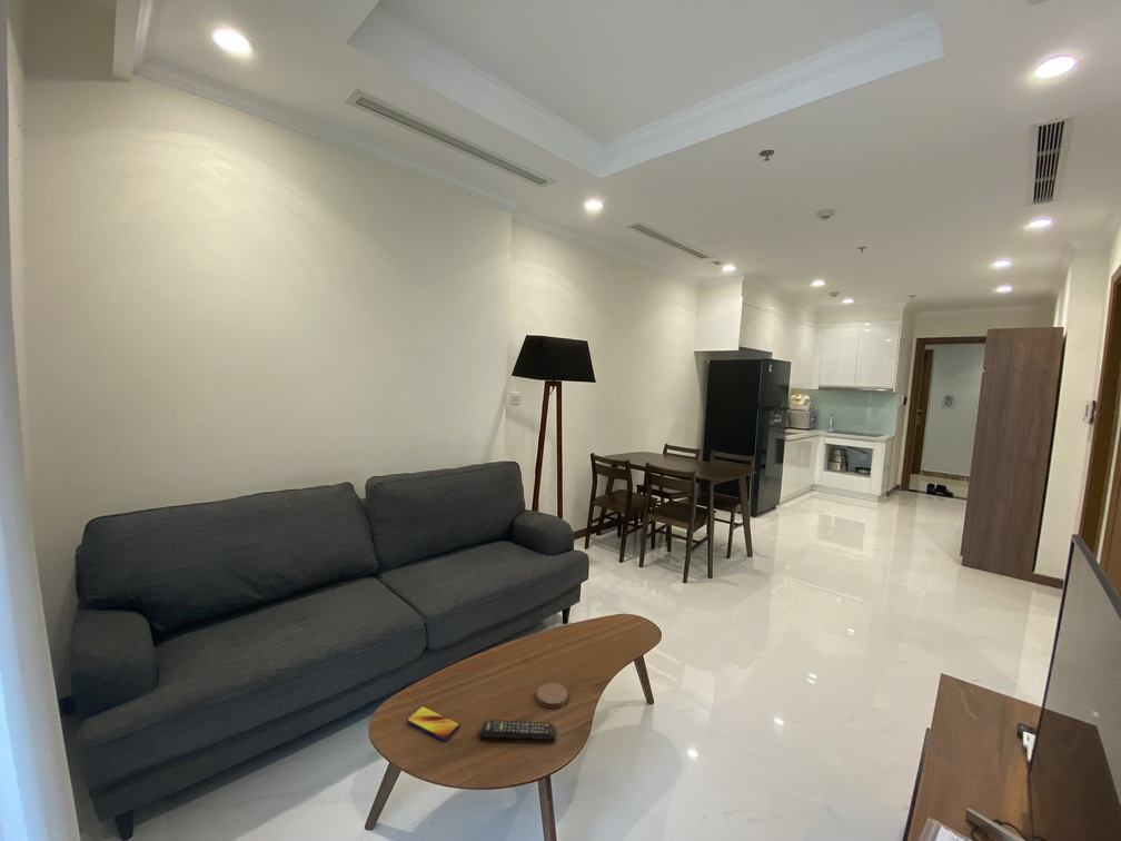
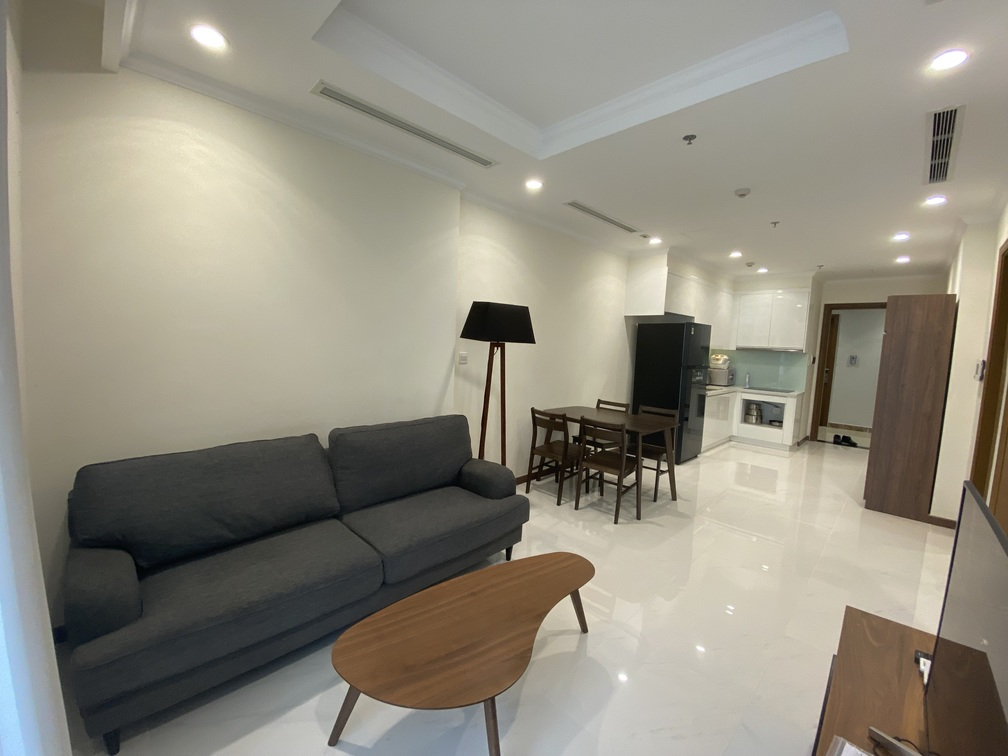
- smartphone (433, 722)
- coaster (552, 694)
- remote control (517, 730)
